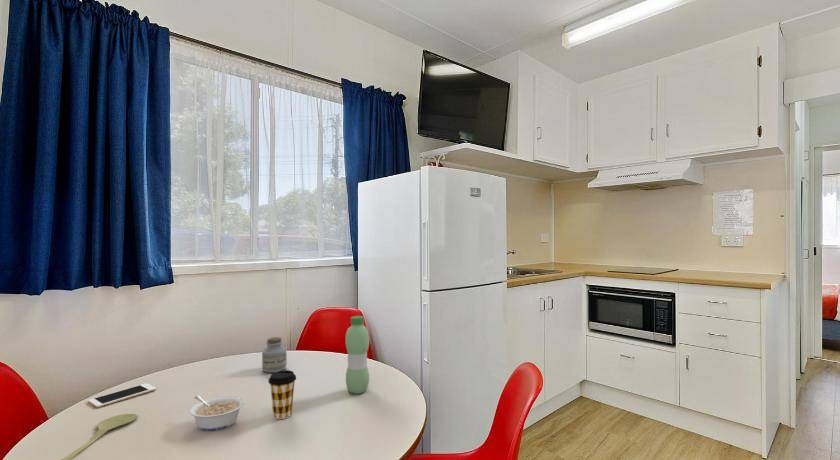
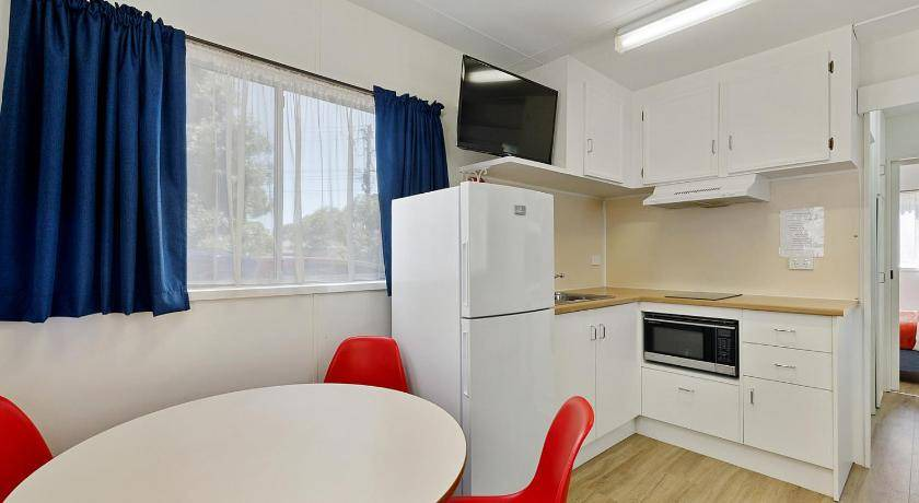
- coffee cup (282, 394)
- cell phone (123, 394)
- water bottle (357, 353)
- legume (215, 412)
- spoon (99, 433)
- jar (274, 353)
